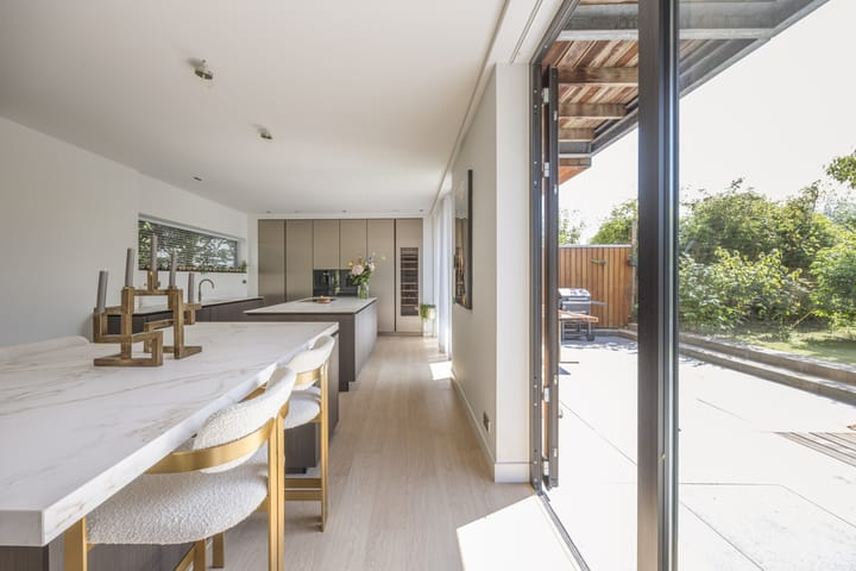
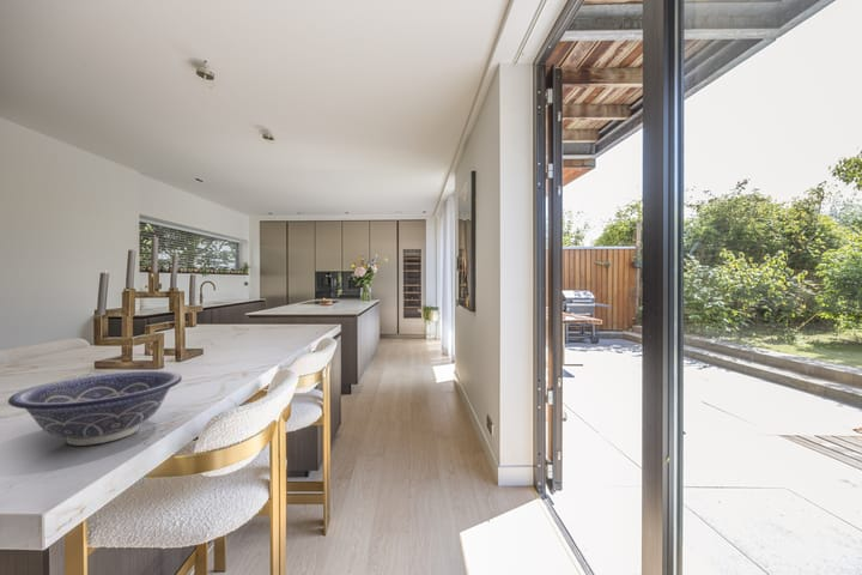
+ decorative bowl (104, 408)
